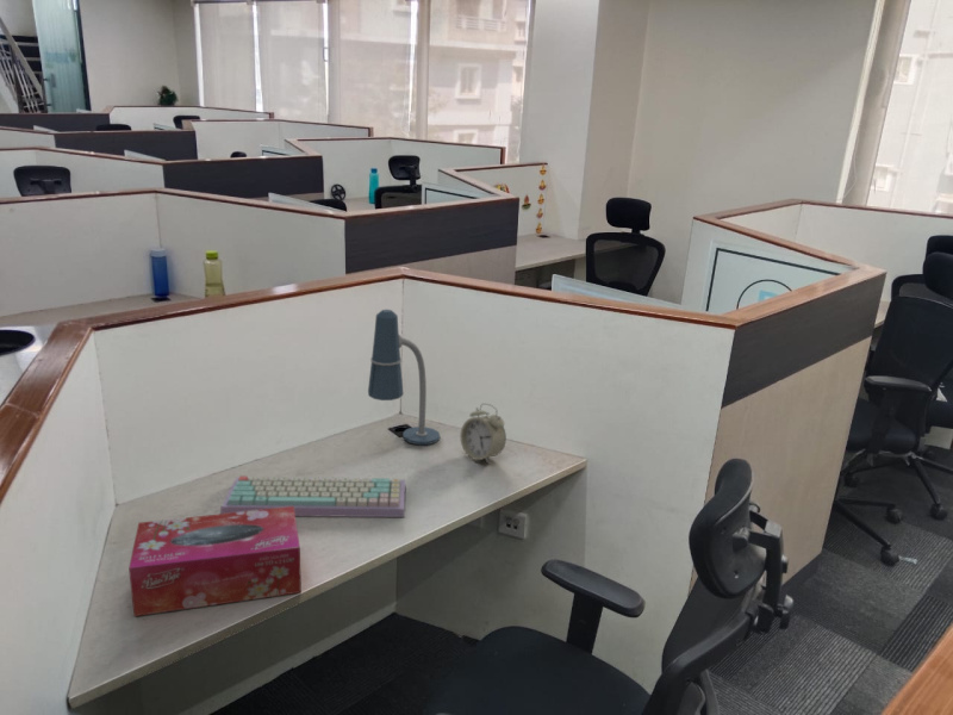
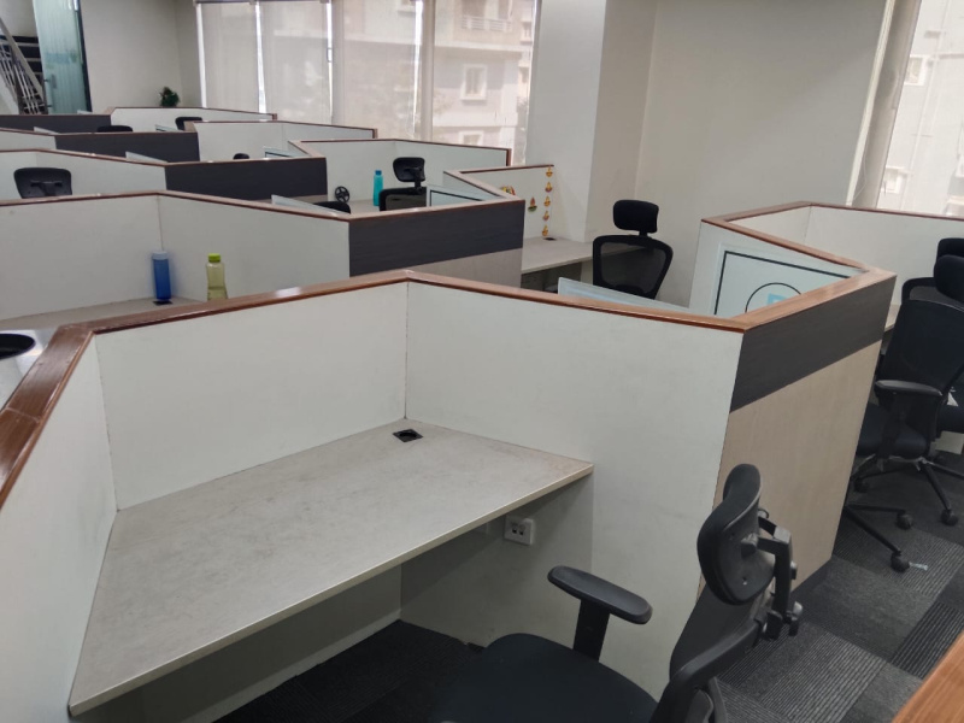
- alarm clock (482, 431)
- desk lamp (401, 379)
- tissue box (219, 557)
- keyboard (317, 493)
